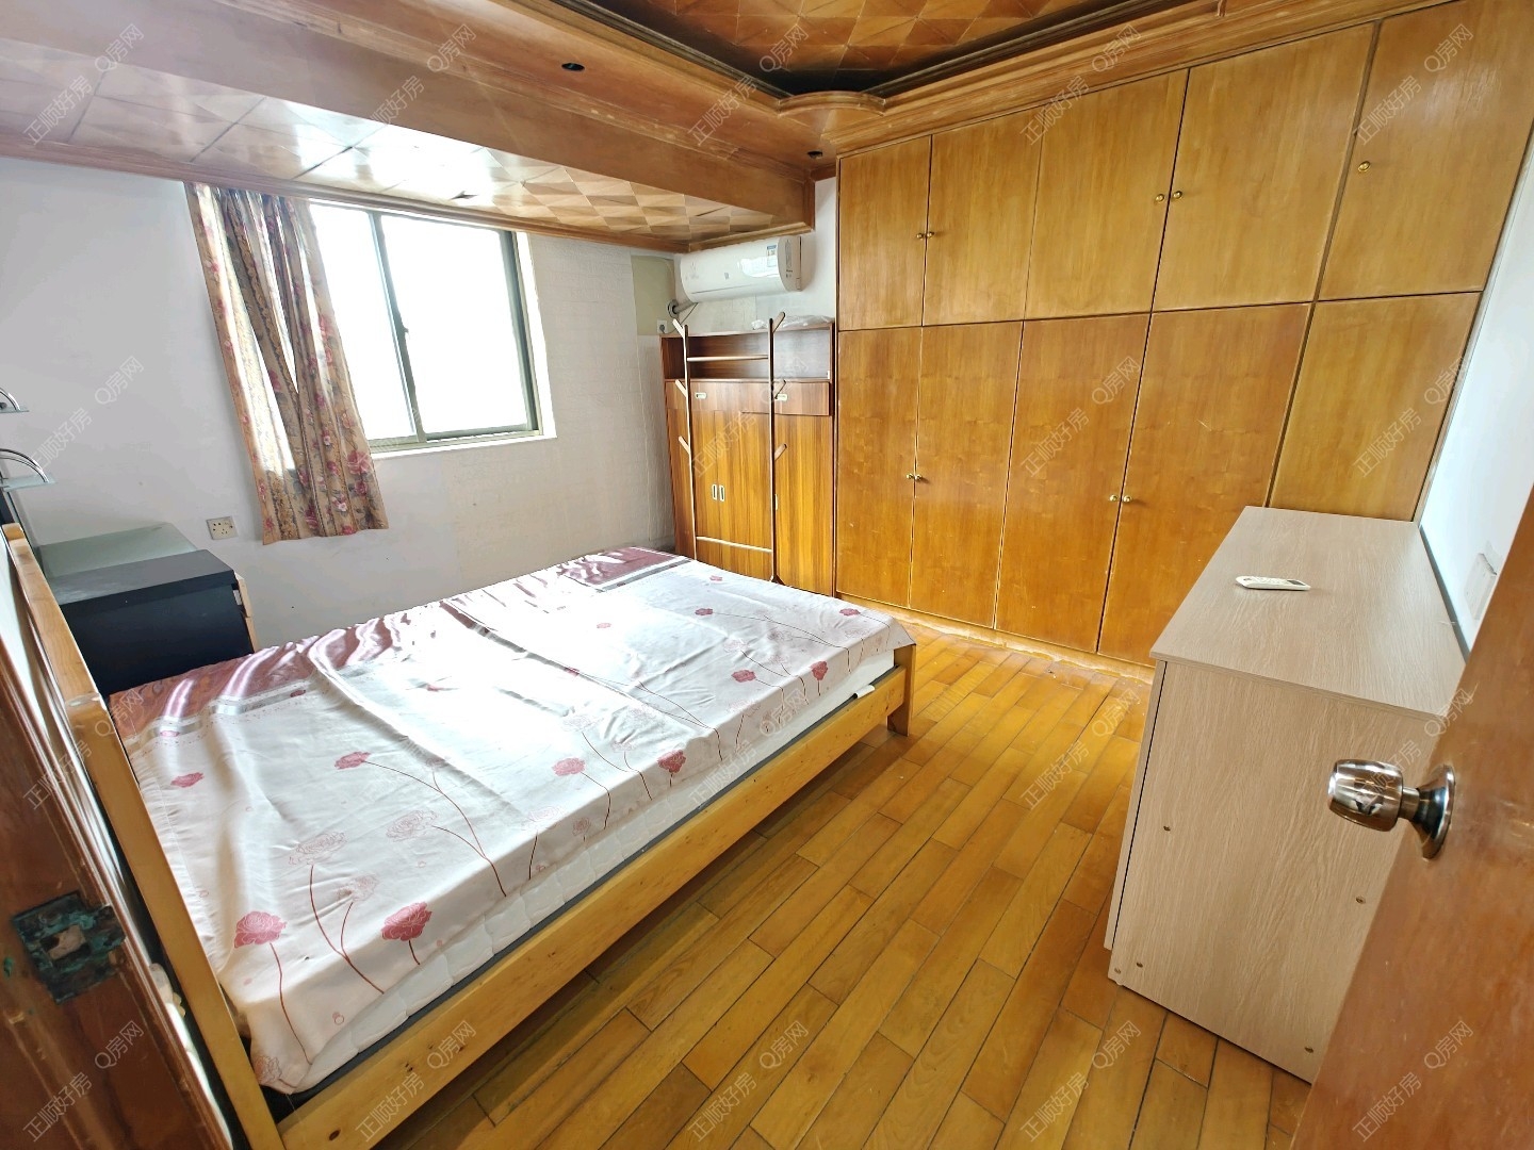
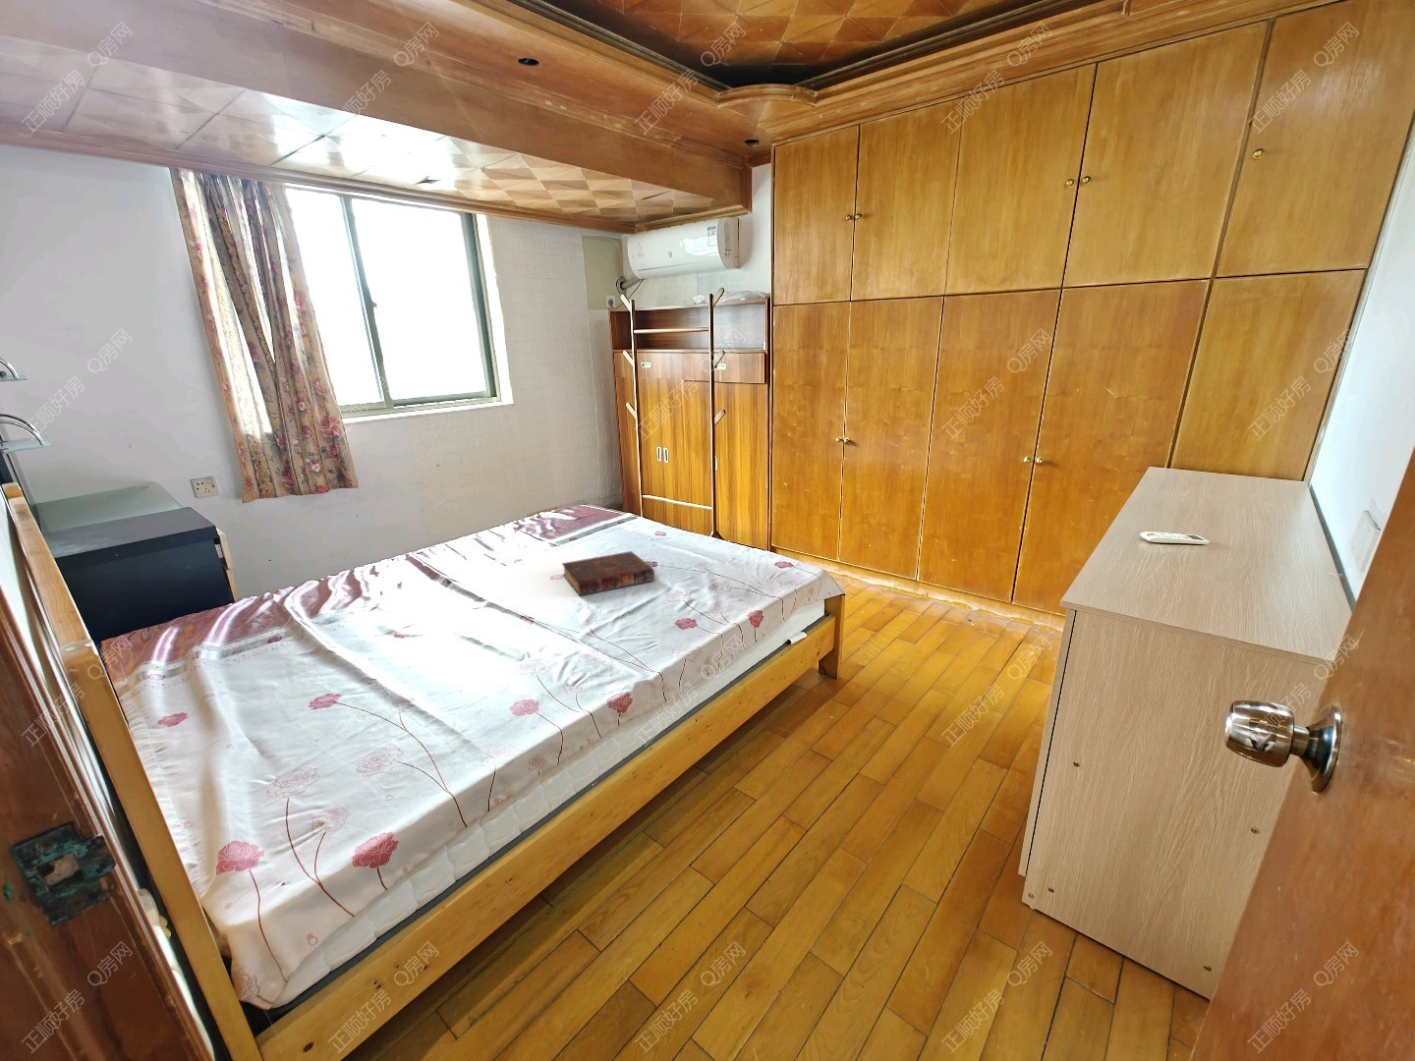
+ book (607, 572)
